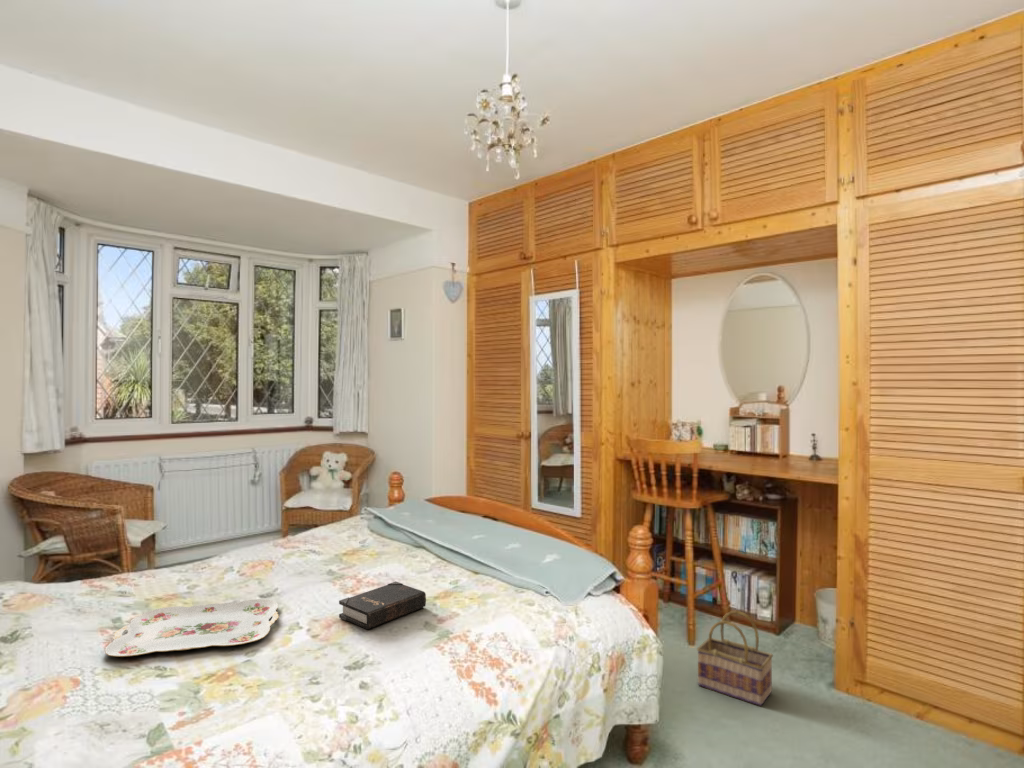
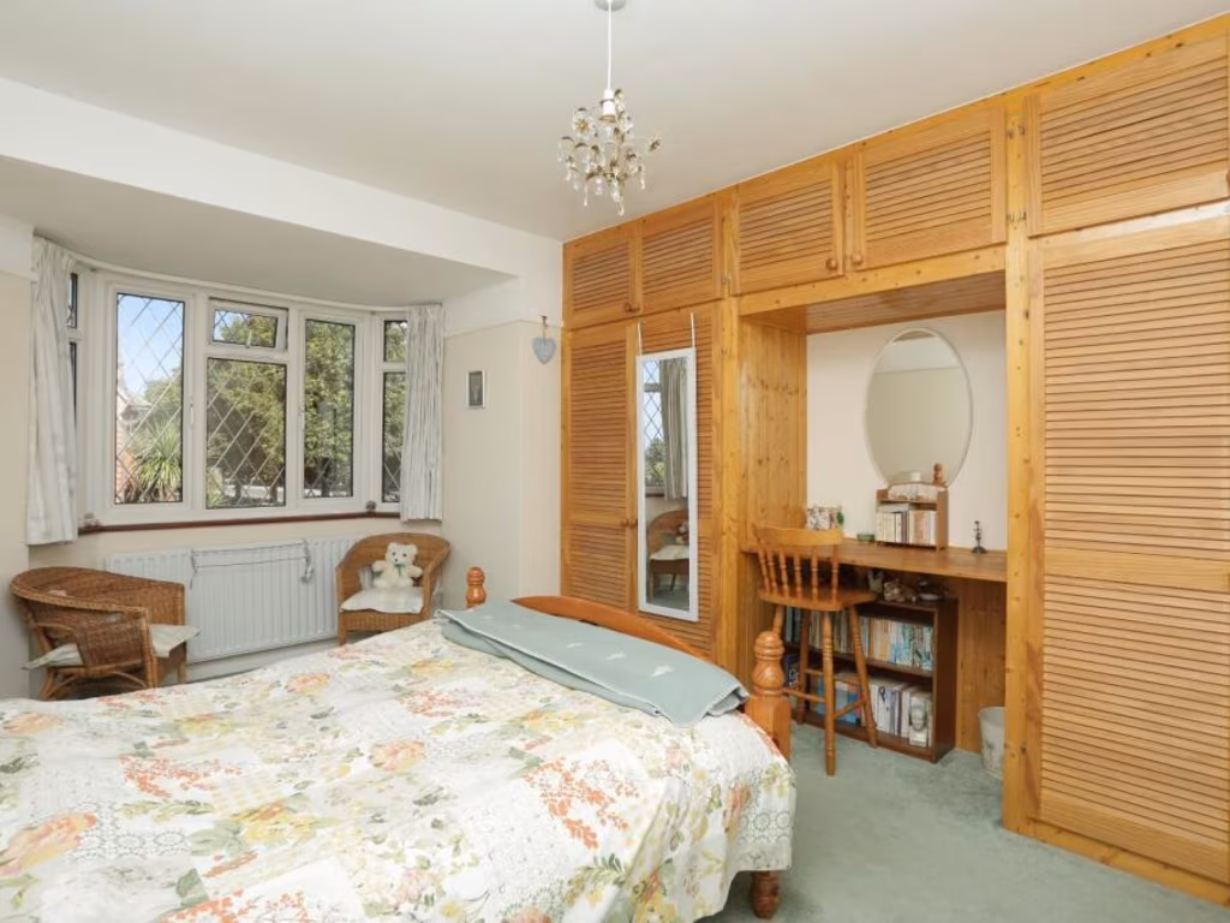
- hardback book (383, 604)
- basket (734, 652)
- serving tray (199, 627)
